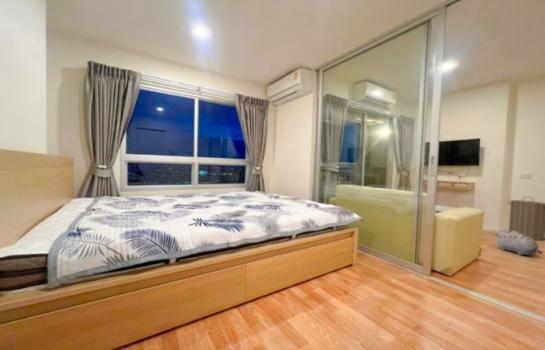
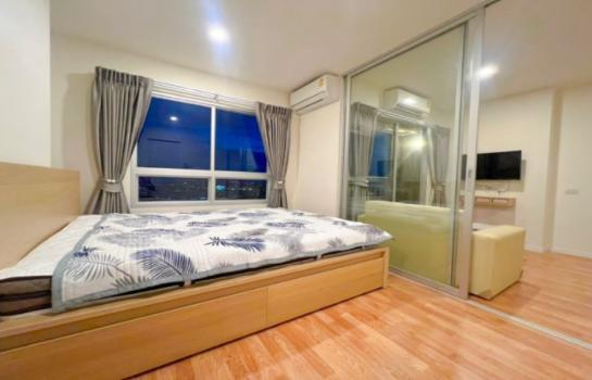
- laundry hamper (527, 216)
- plush toy (520, 242)
